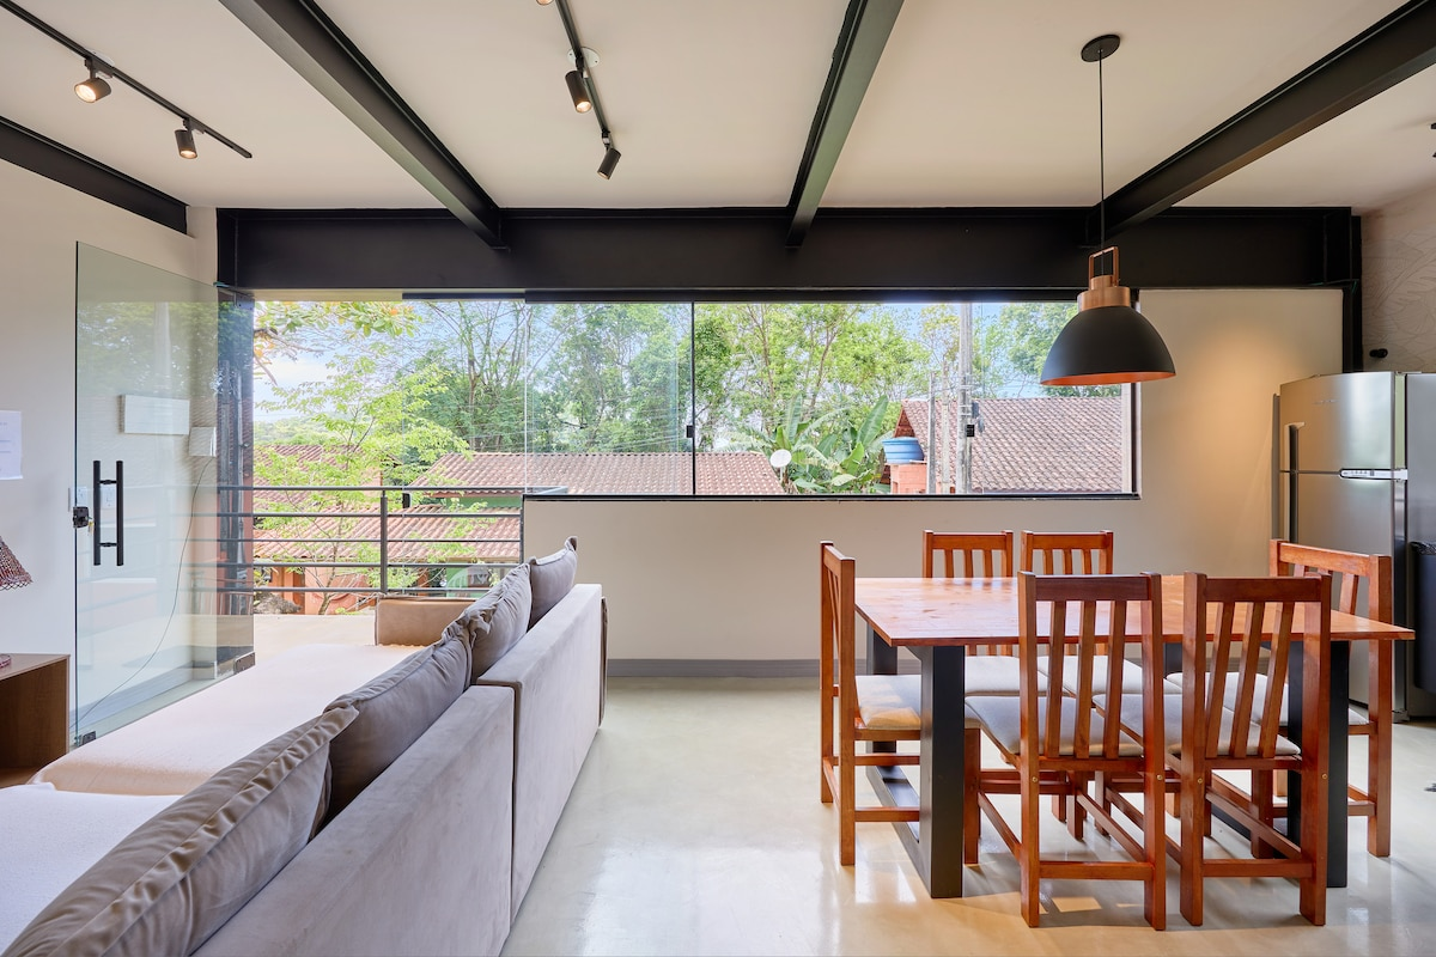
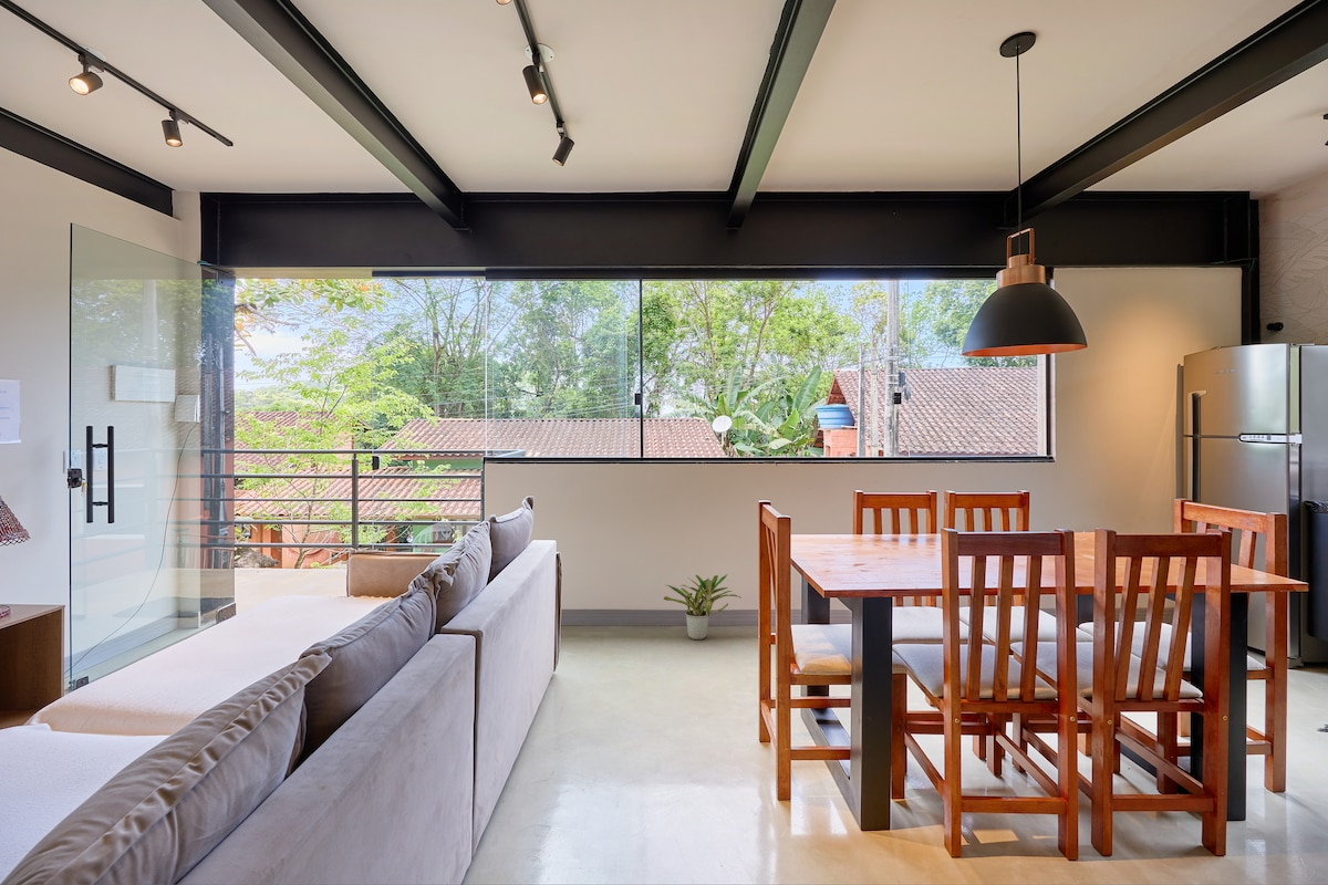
+ potted plant (703, 605)
